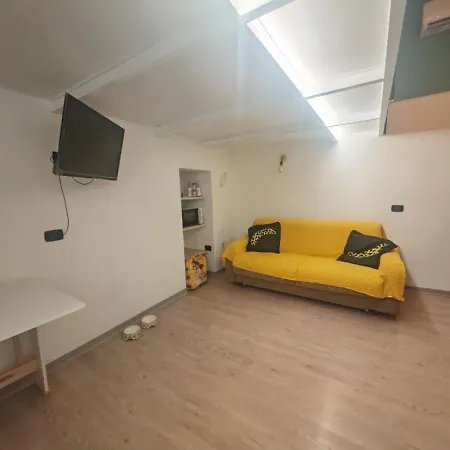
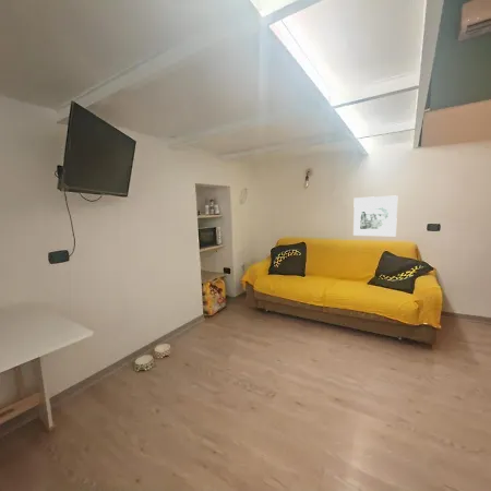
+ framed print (374, 216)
